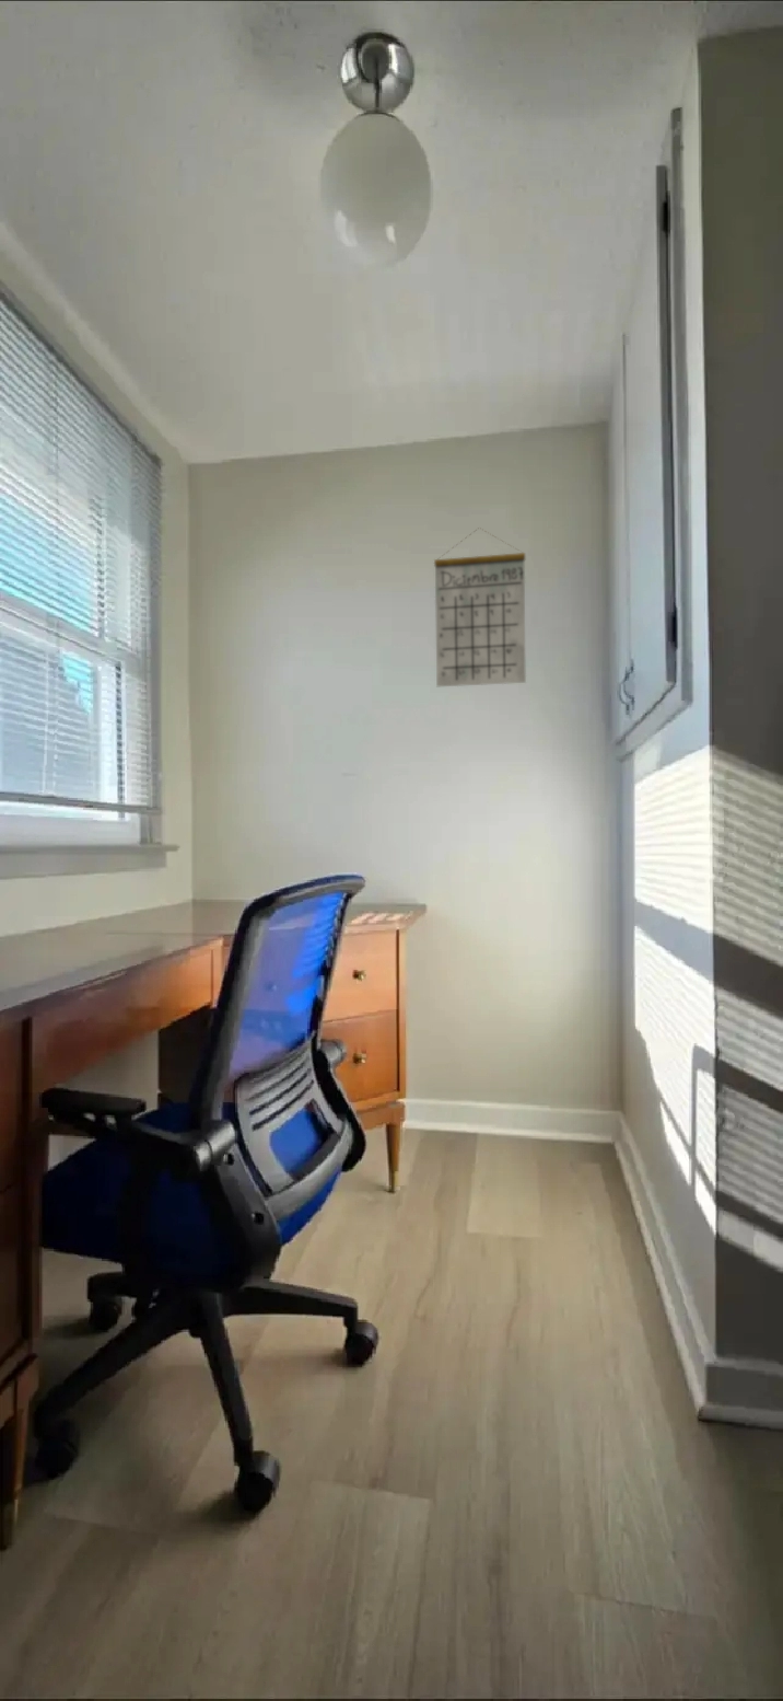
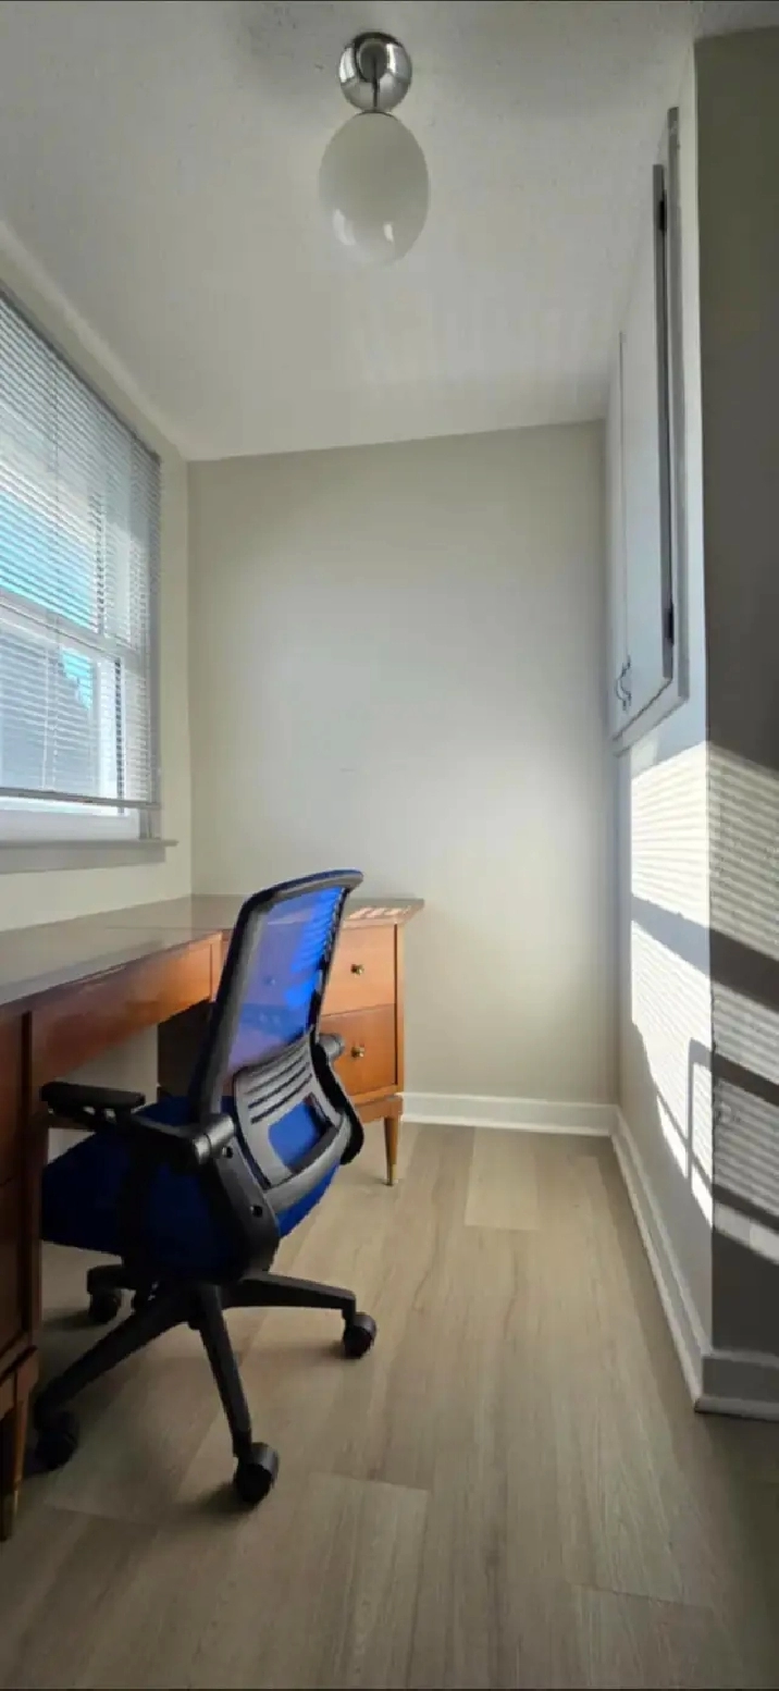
- calendar (480, 605)
